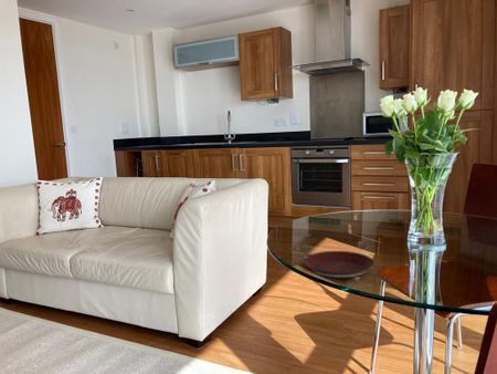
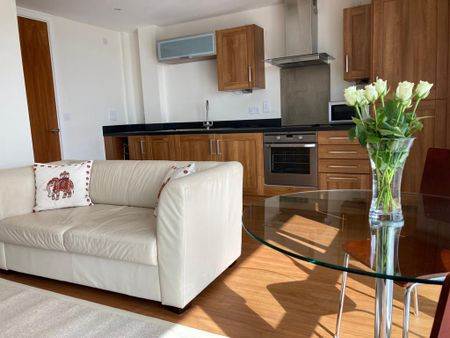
- plate (338, 264)
